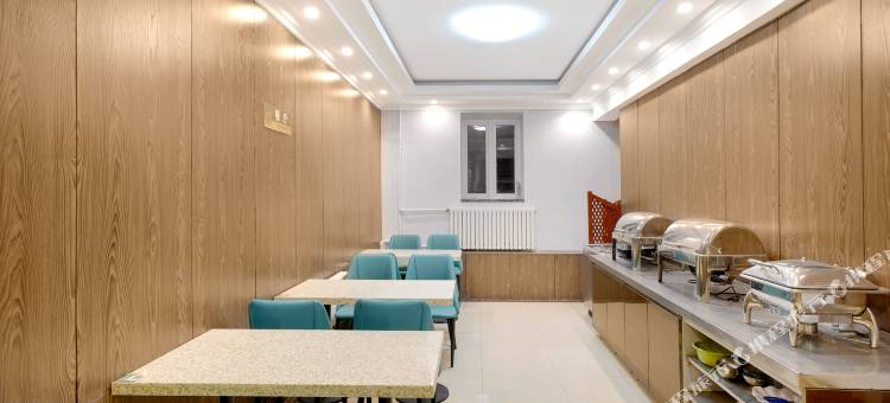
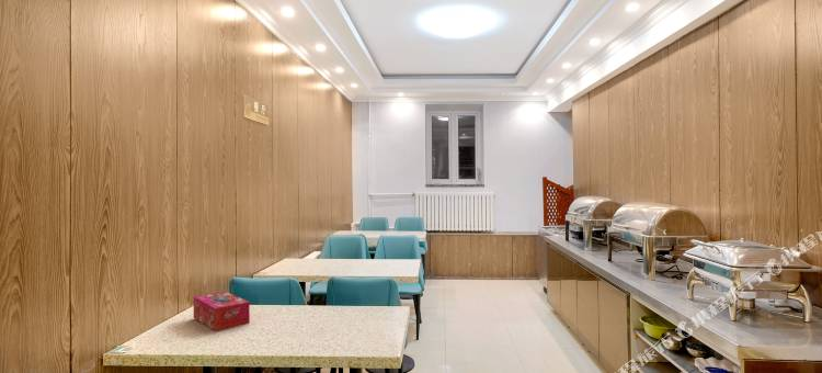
+ tissue box (220, 309)
